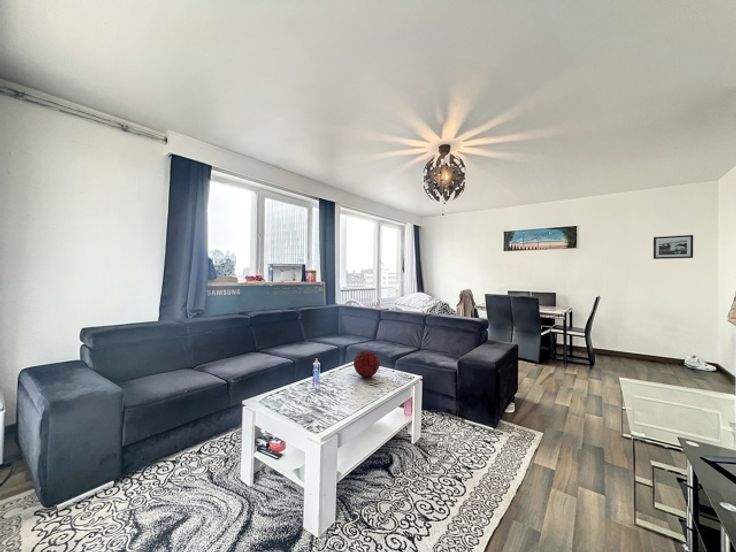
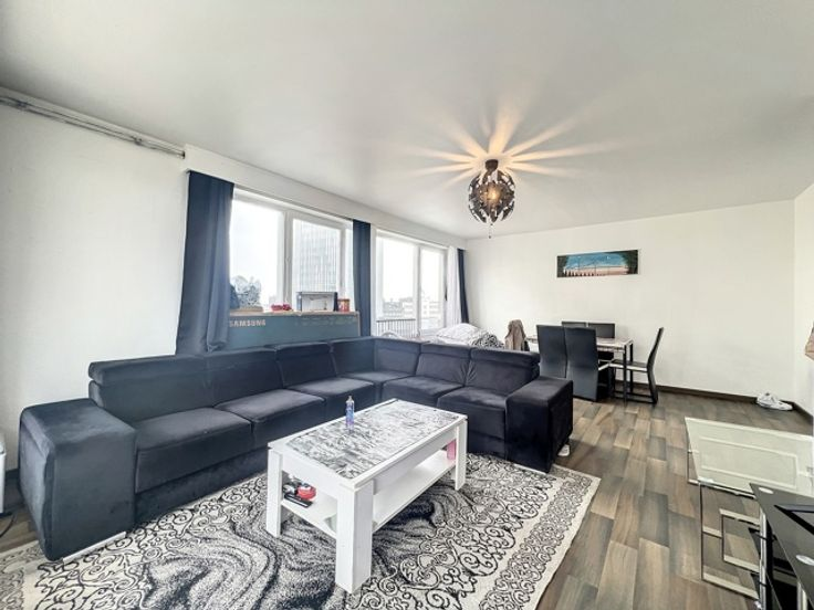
- decorative orb (366, 363)
- picture frame (672, 247)
